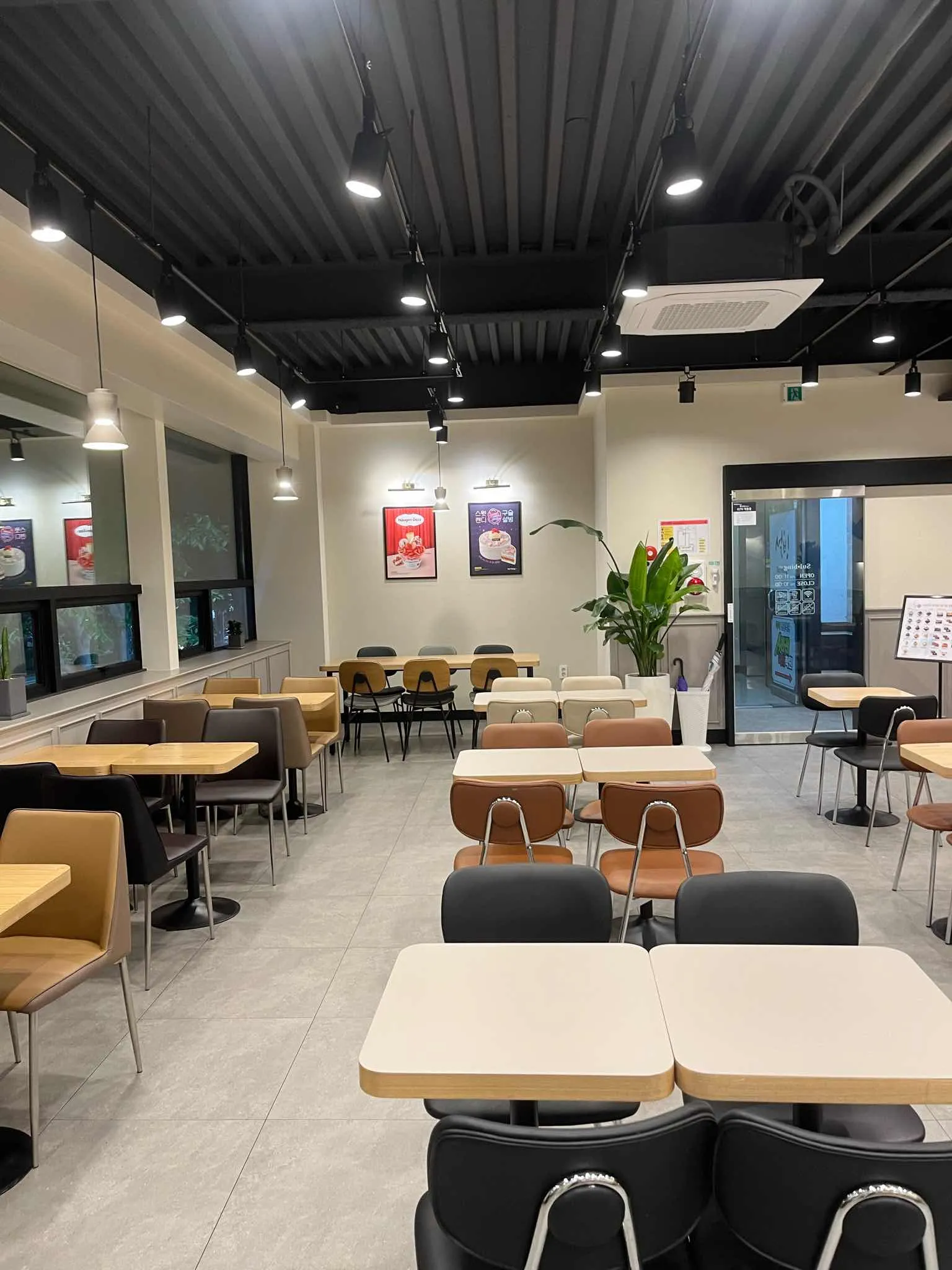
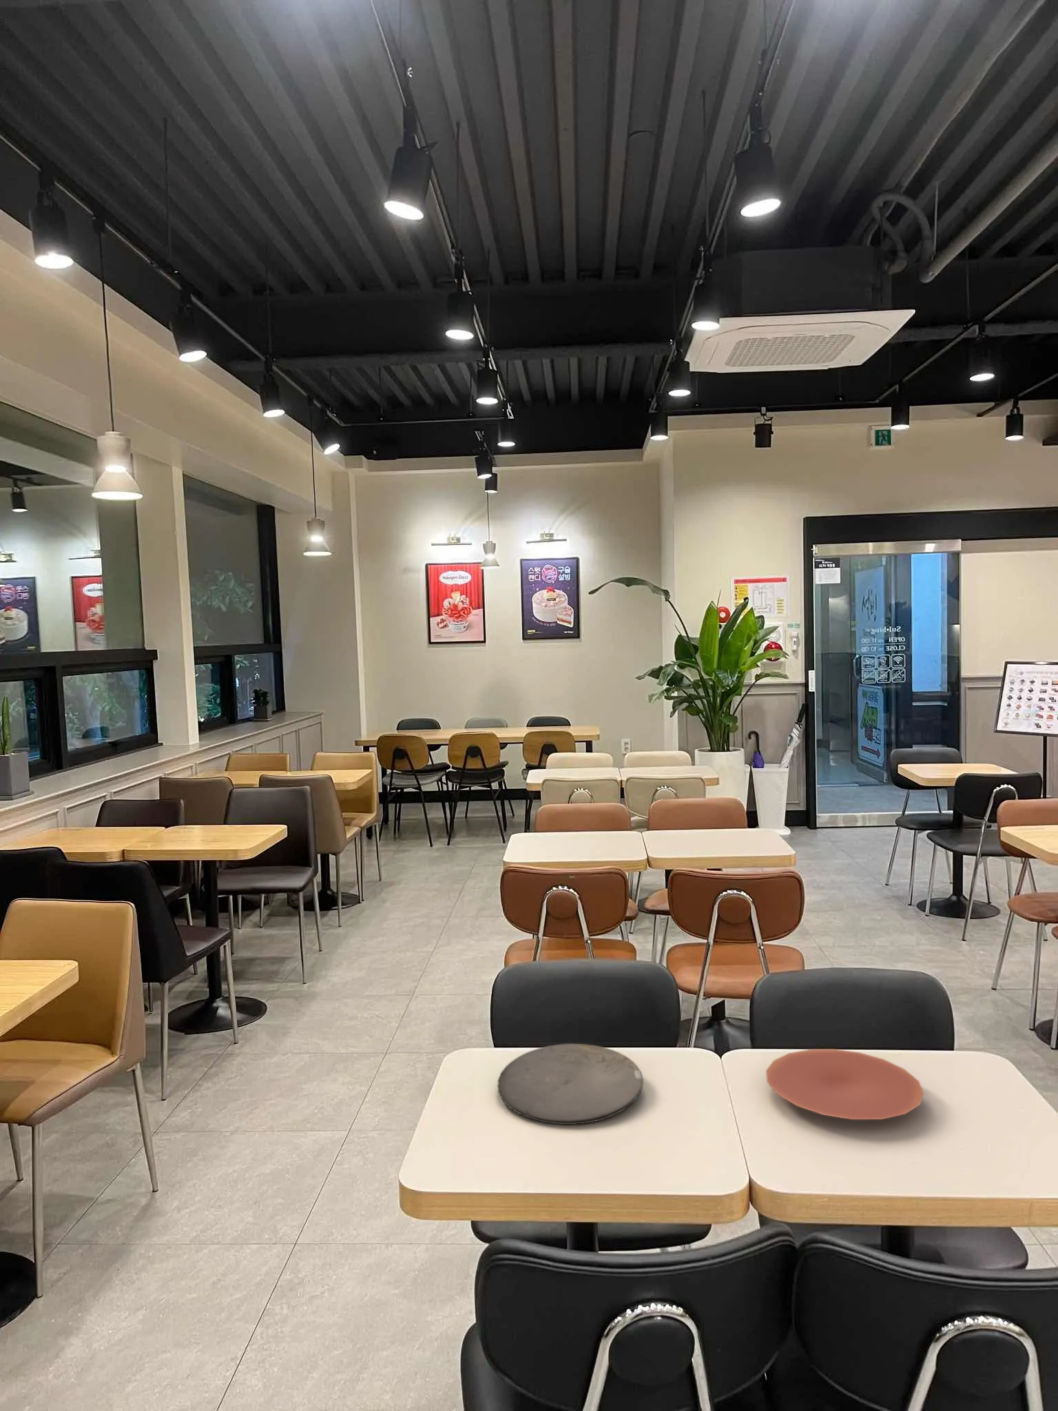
+ plate (570, 1081)
+ plate (842, 1088)
